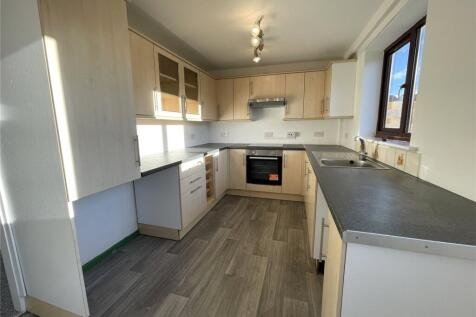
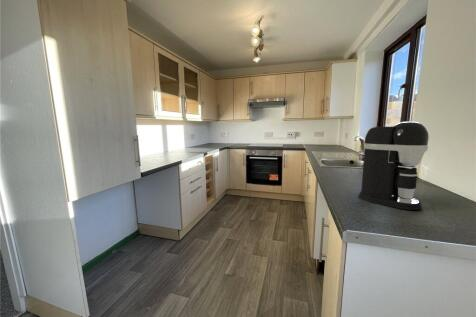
+ coffee maker (391, 162)
